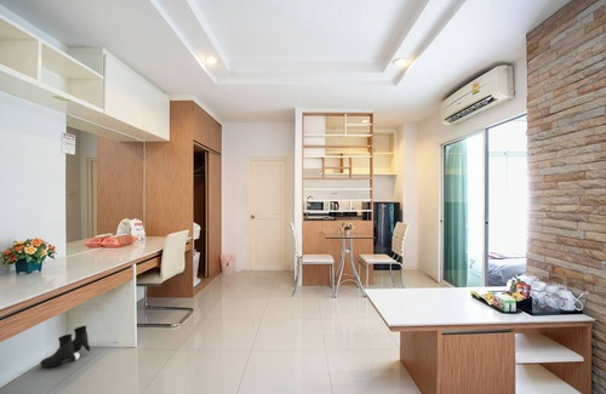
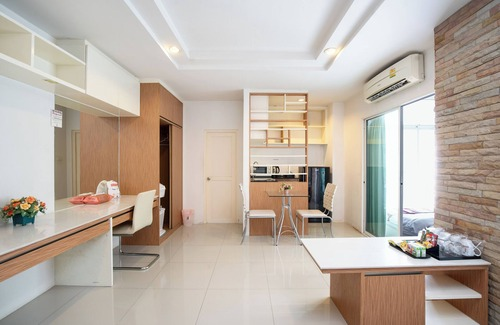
- boots (65, 344)
